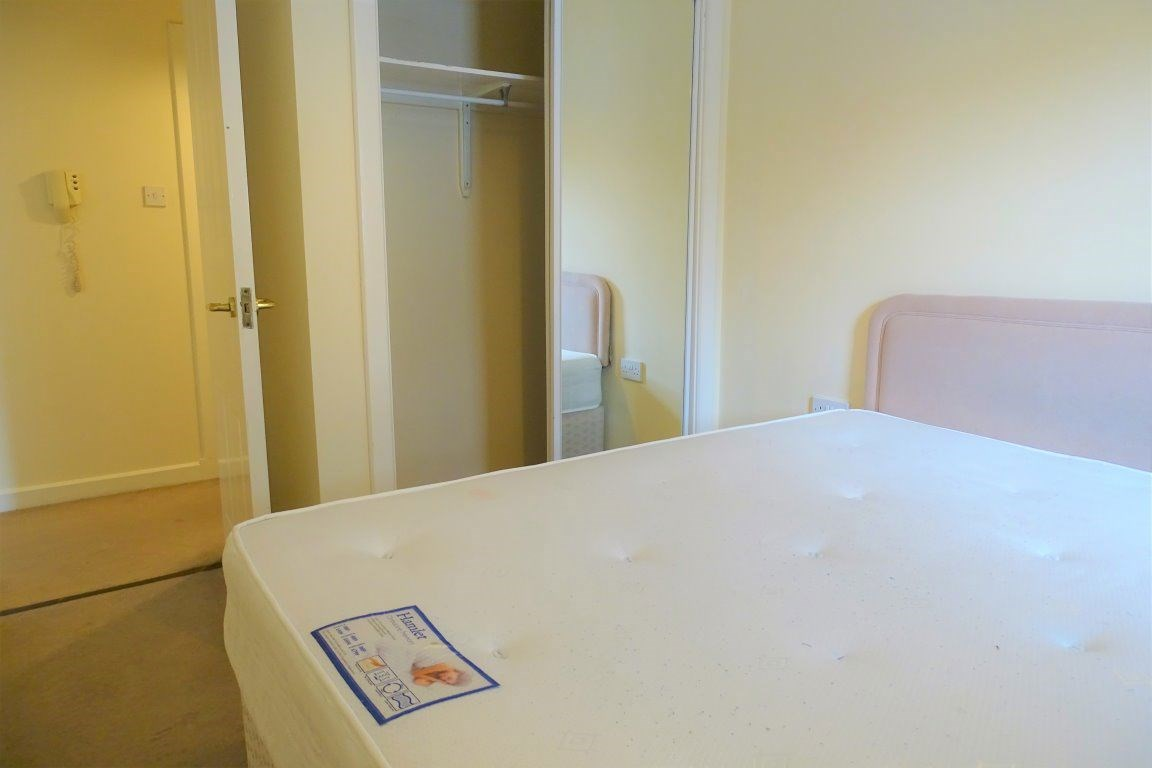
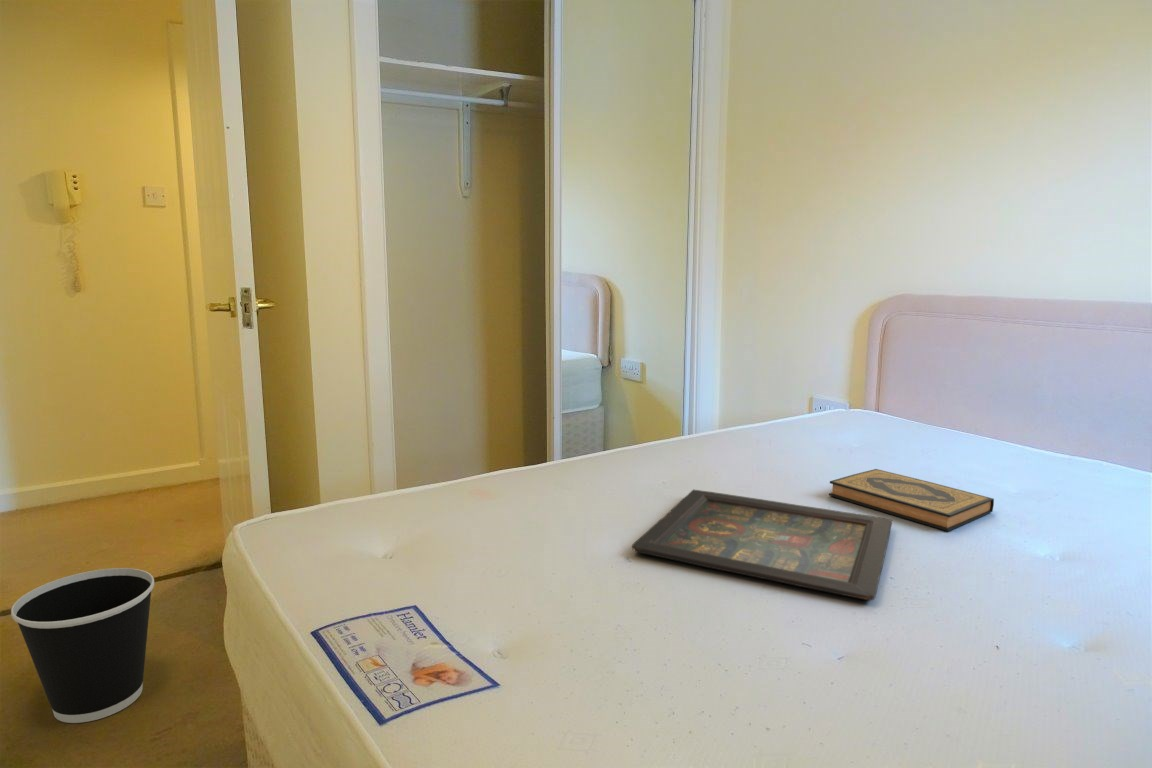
+ hardback book (908, 496)
+ wastebasket (92, 646)
+ icon panel (767, 535)
